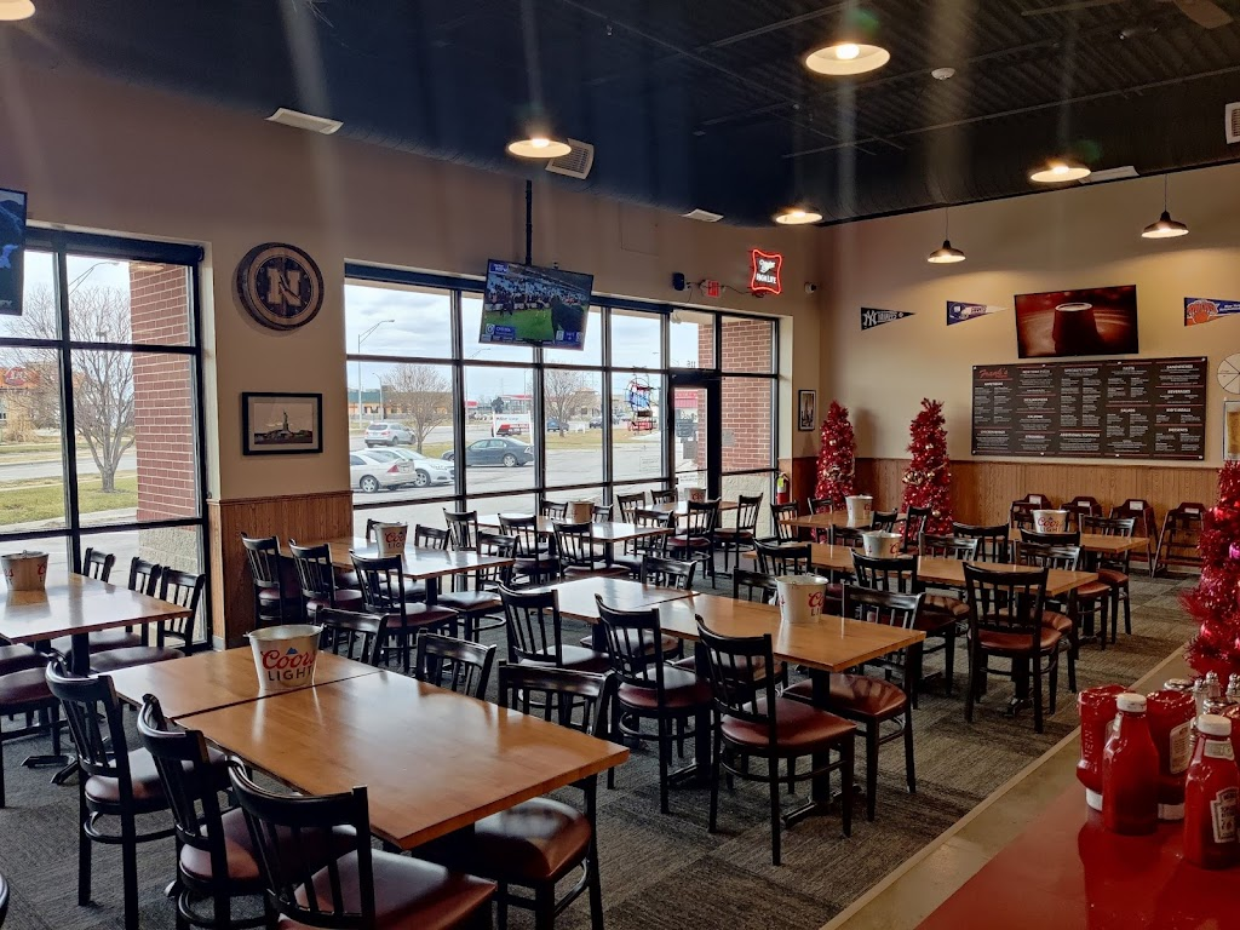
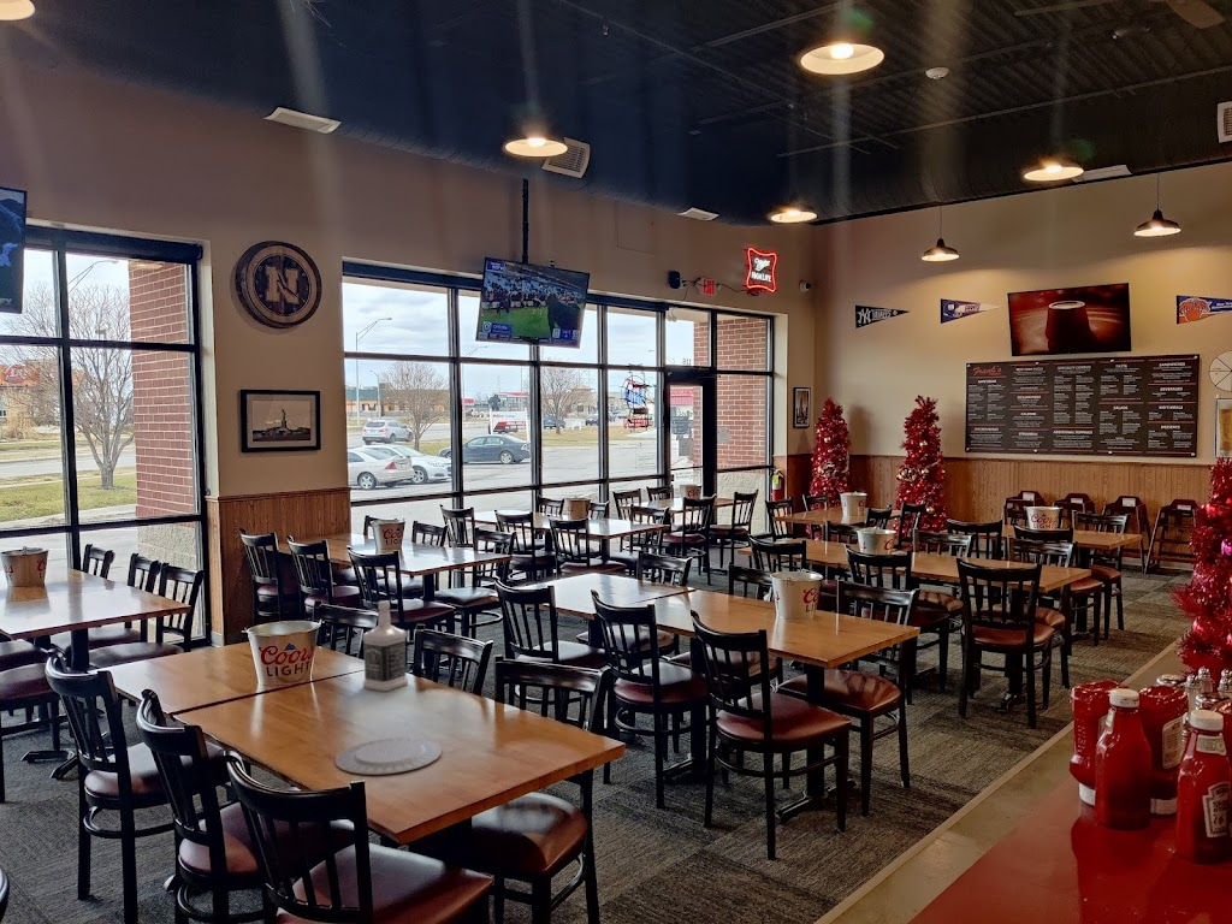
+ bottle (384, 642)
+ chinaware (389, 753)
